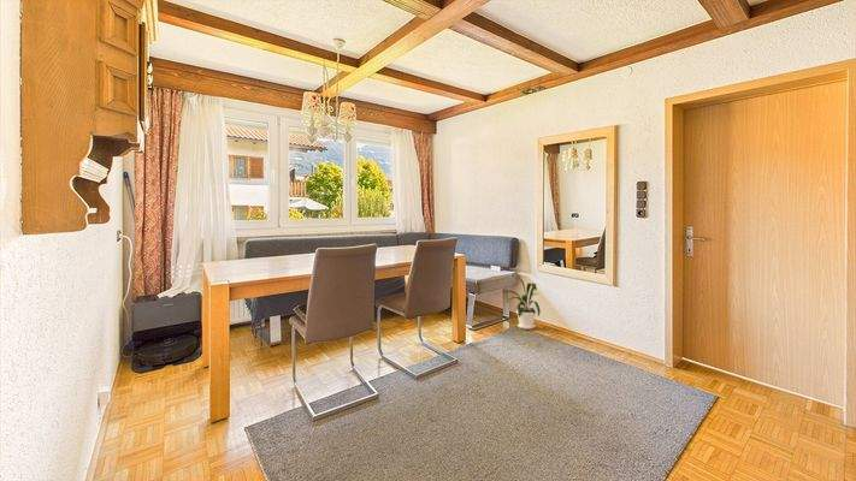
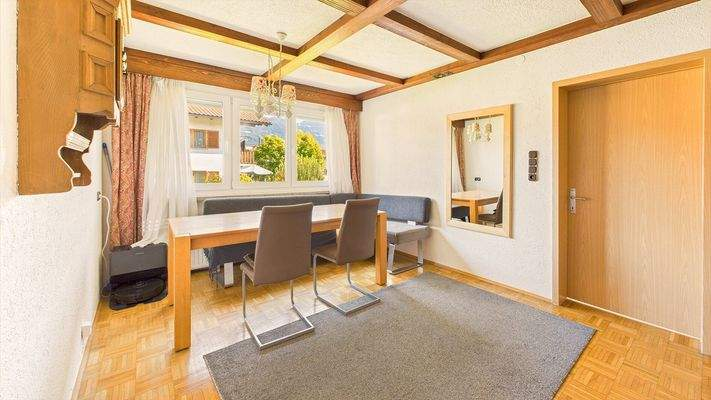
- house plant (525, 302)
